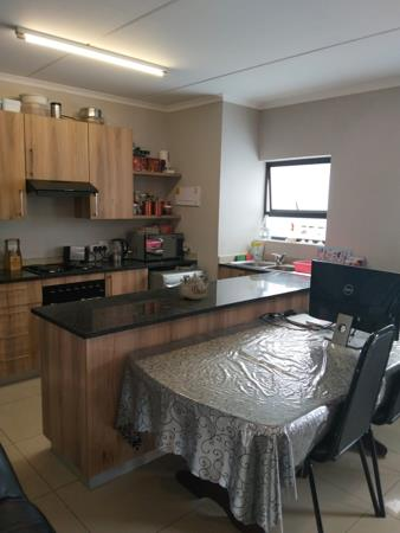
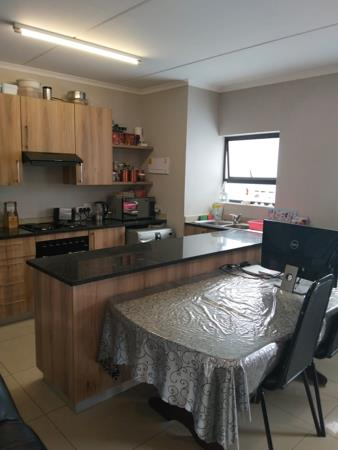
- teapot (194, 284)
